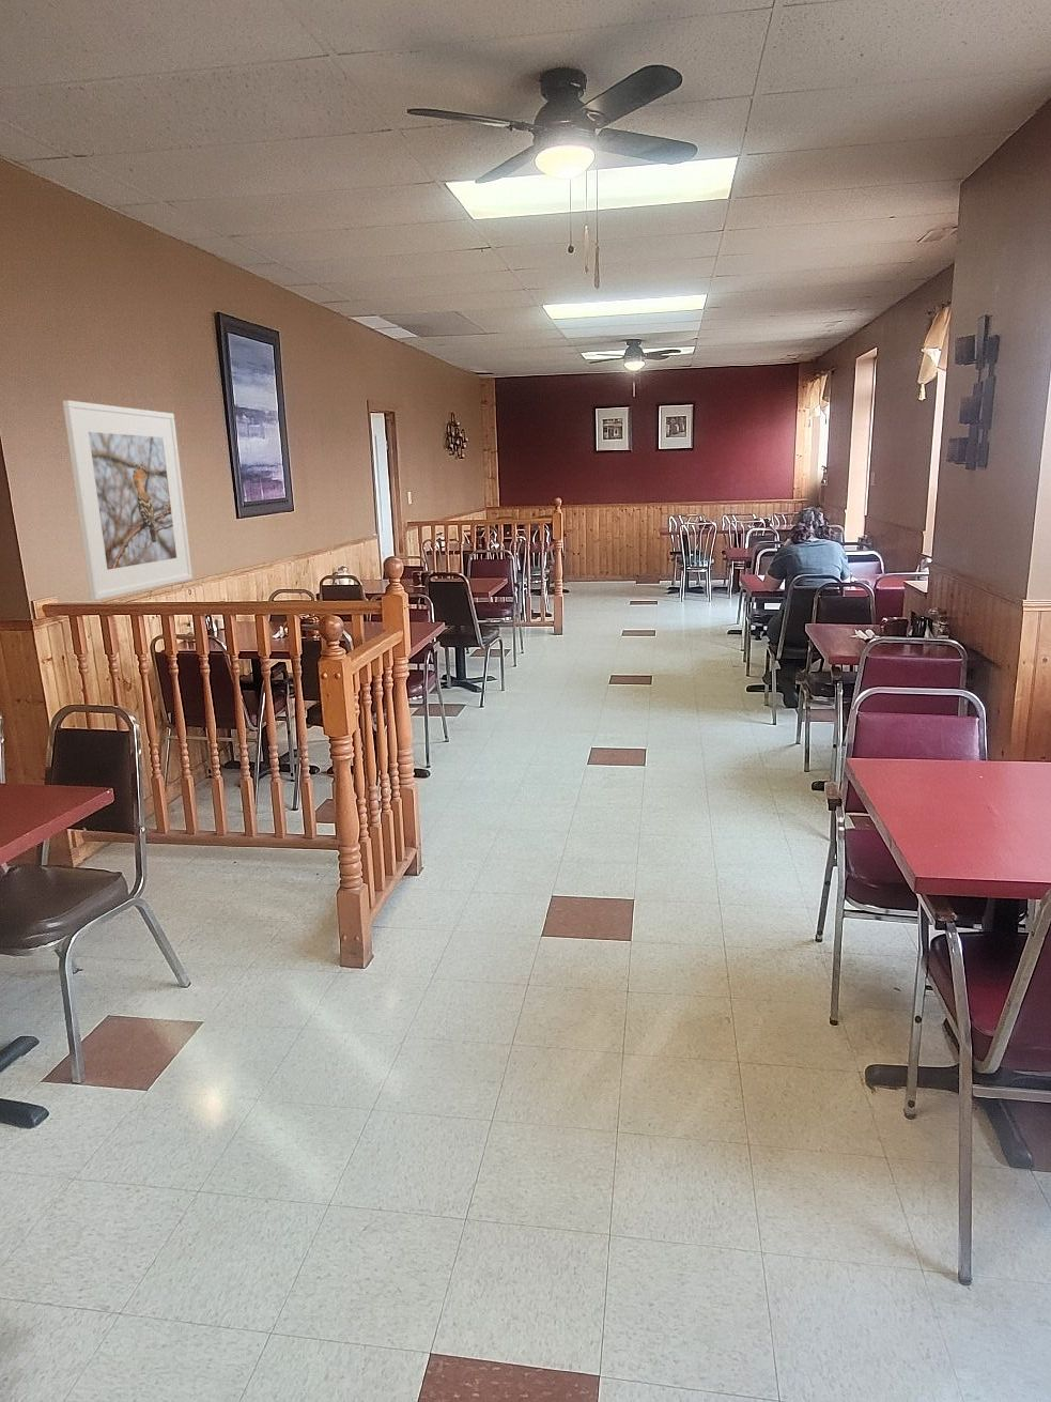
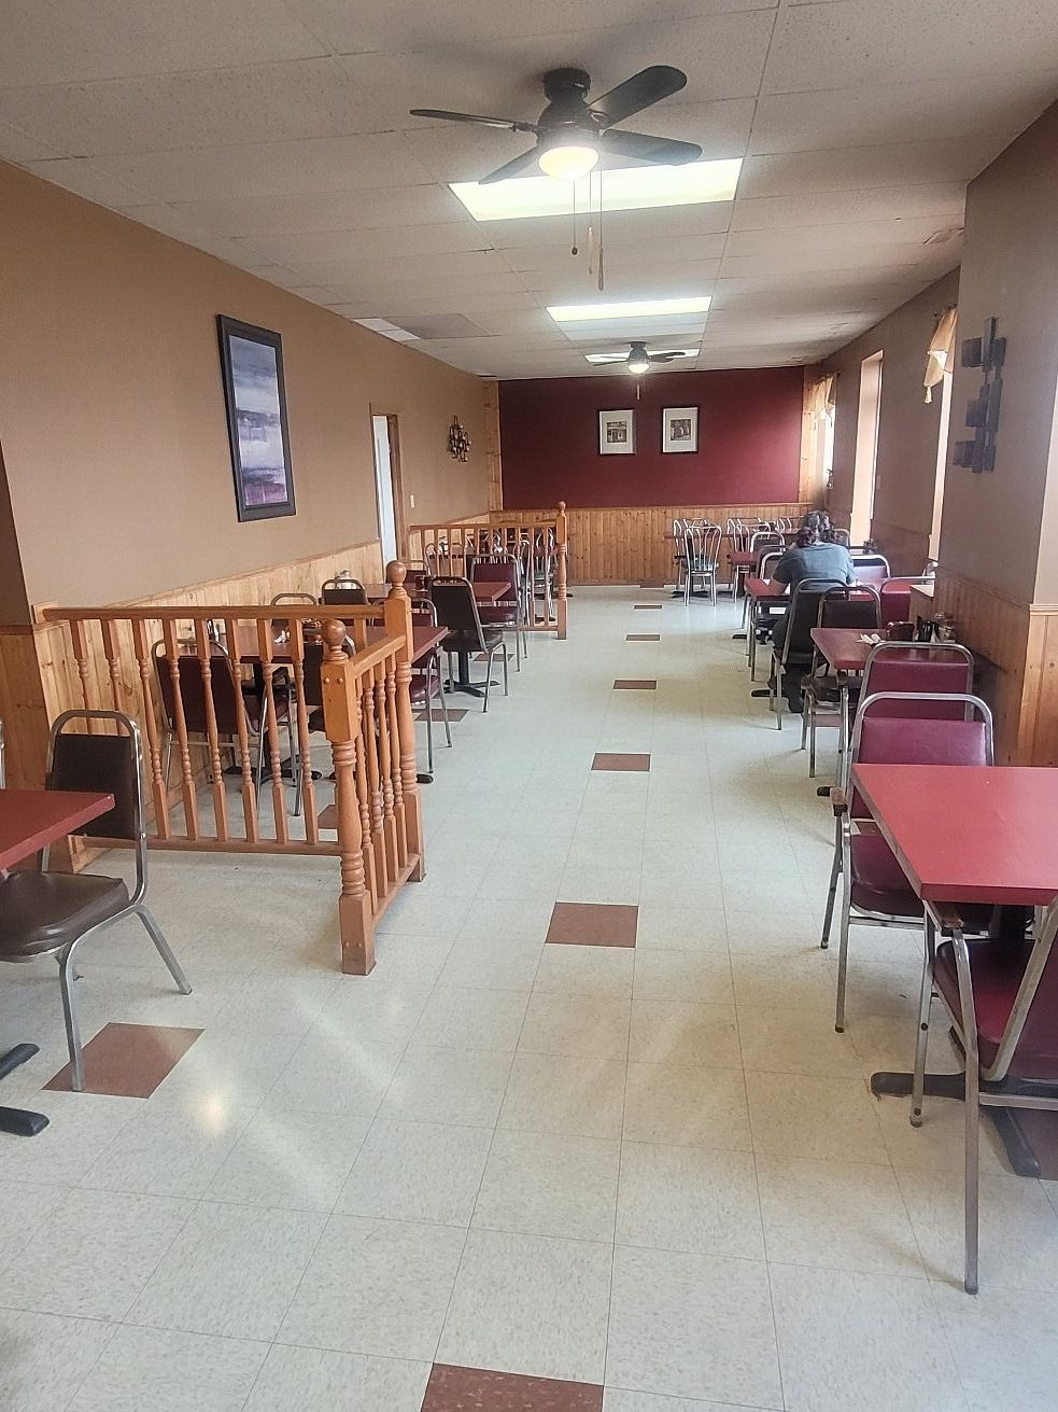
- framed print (135, 499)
